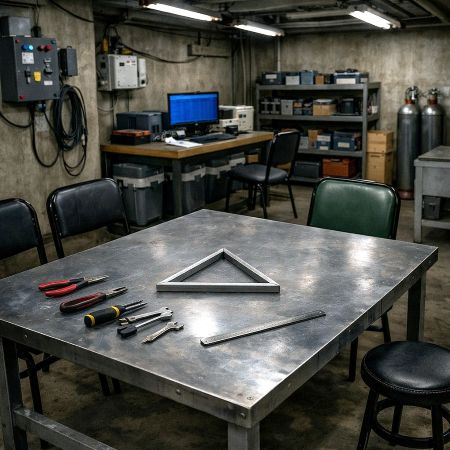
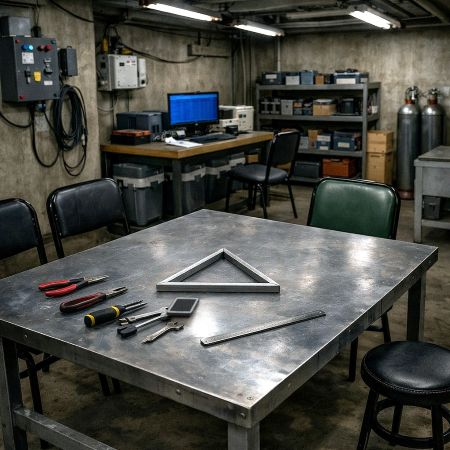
+ cell phone (183, 306)
